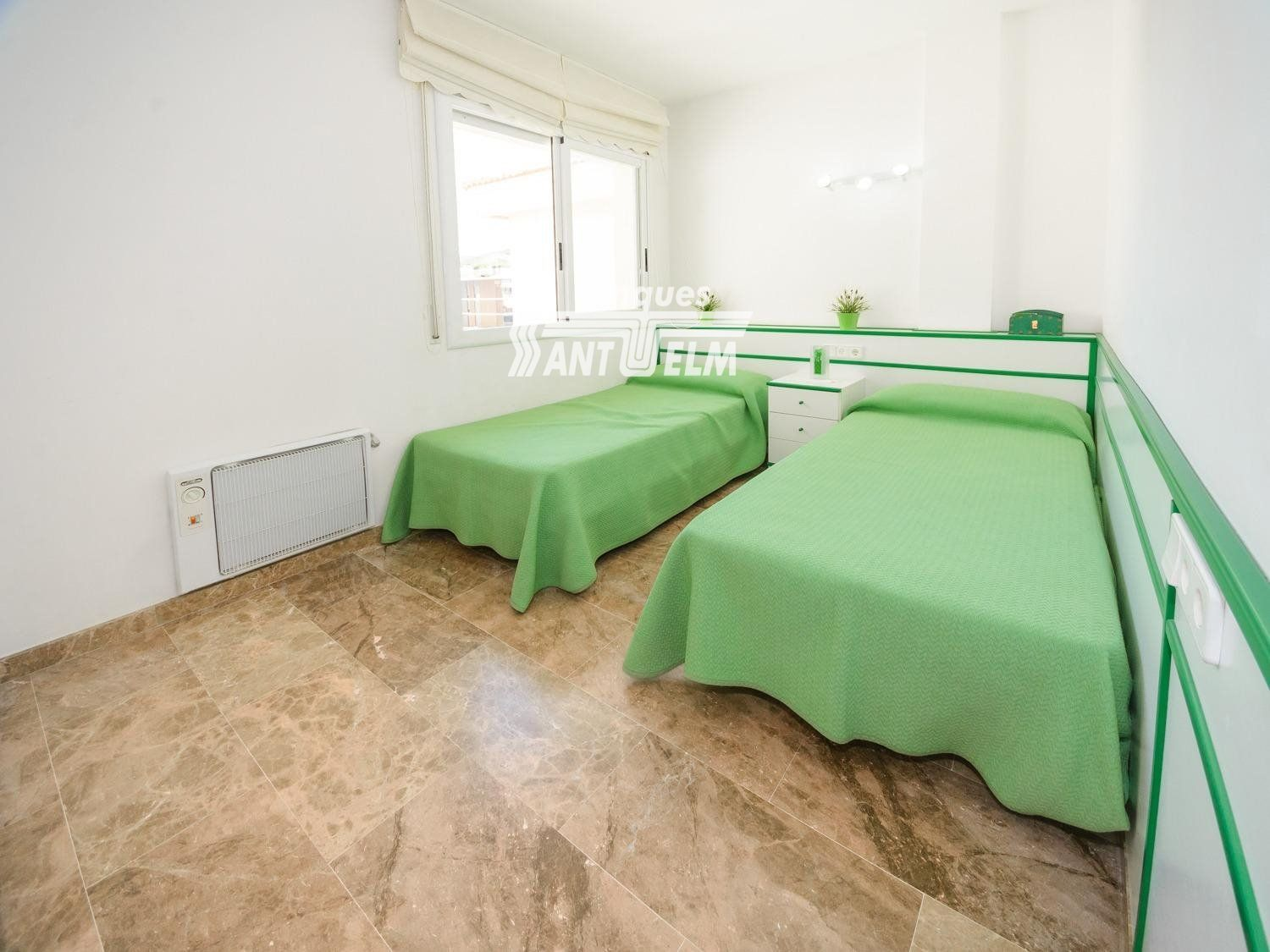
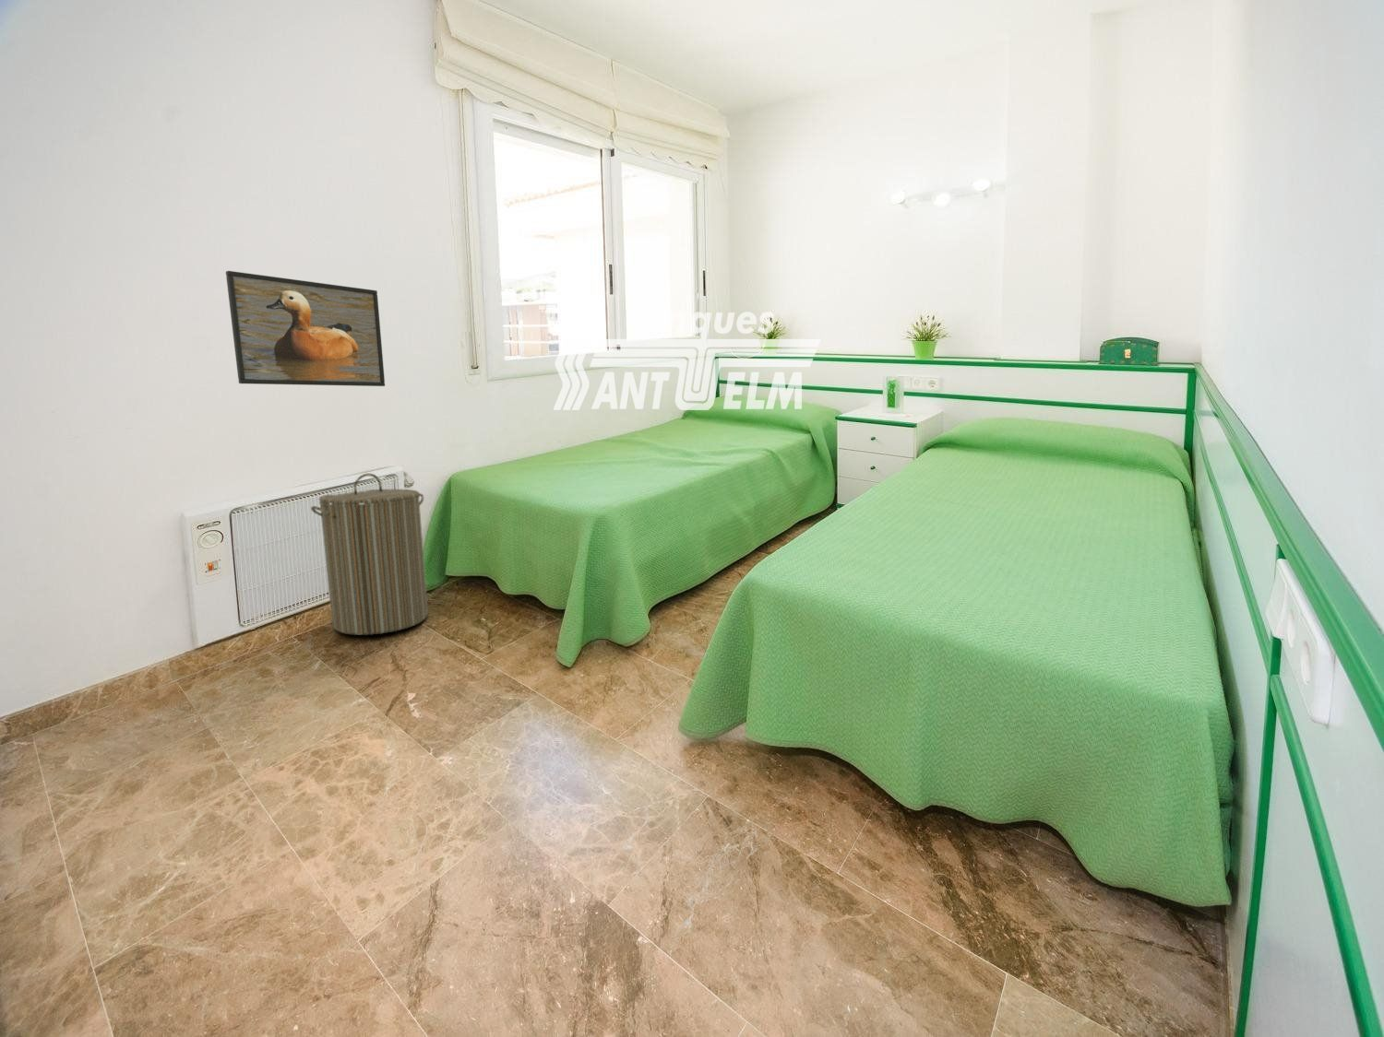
+ laundry hamper (375, 548)
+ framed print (312, 333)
